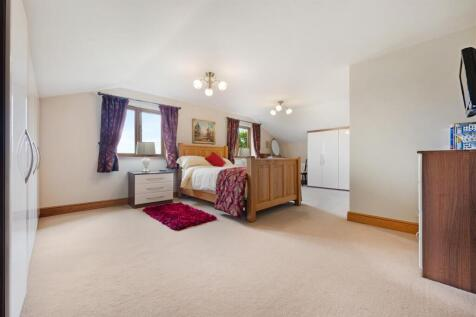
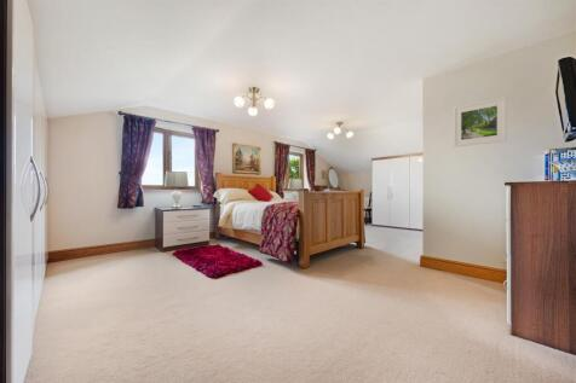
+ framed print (478, 123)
